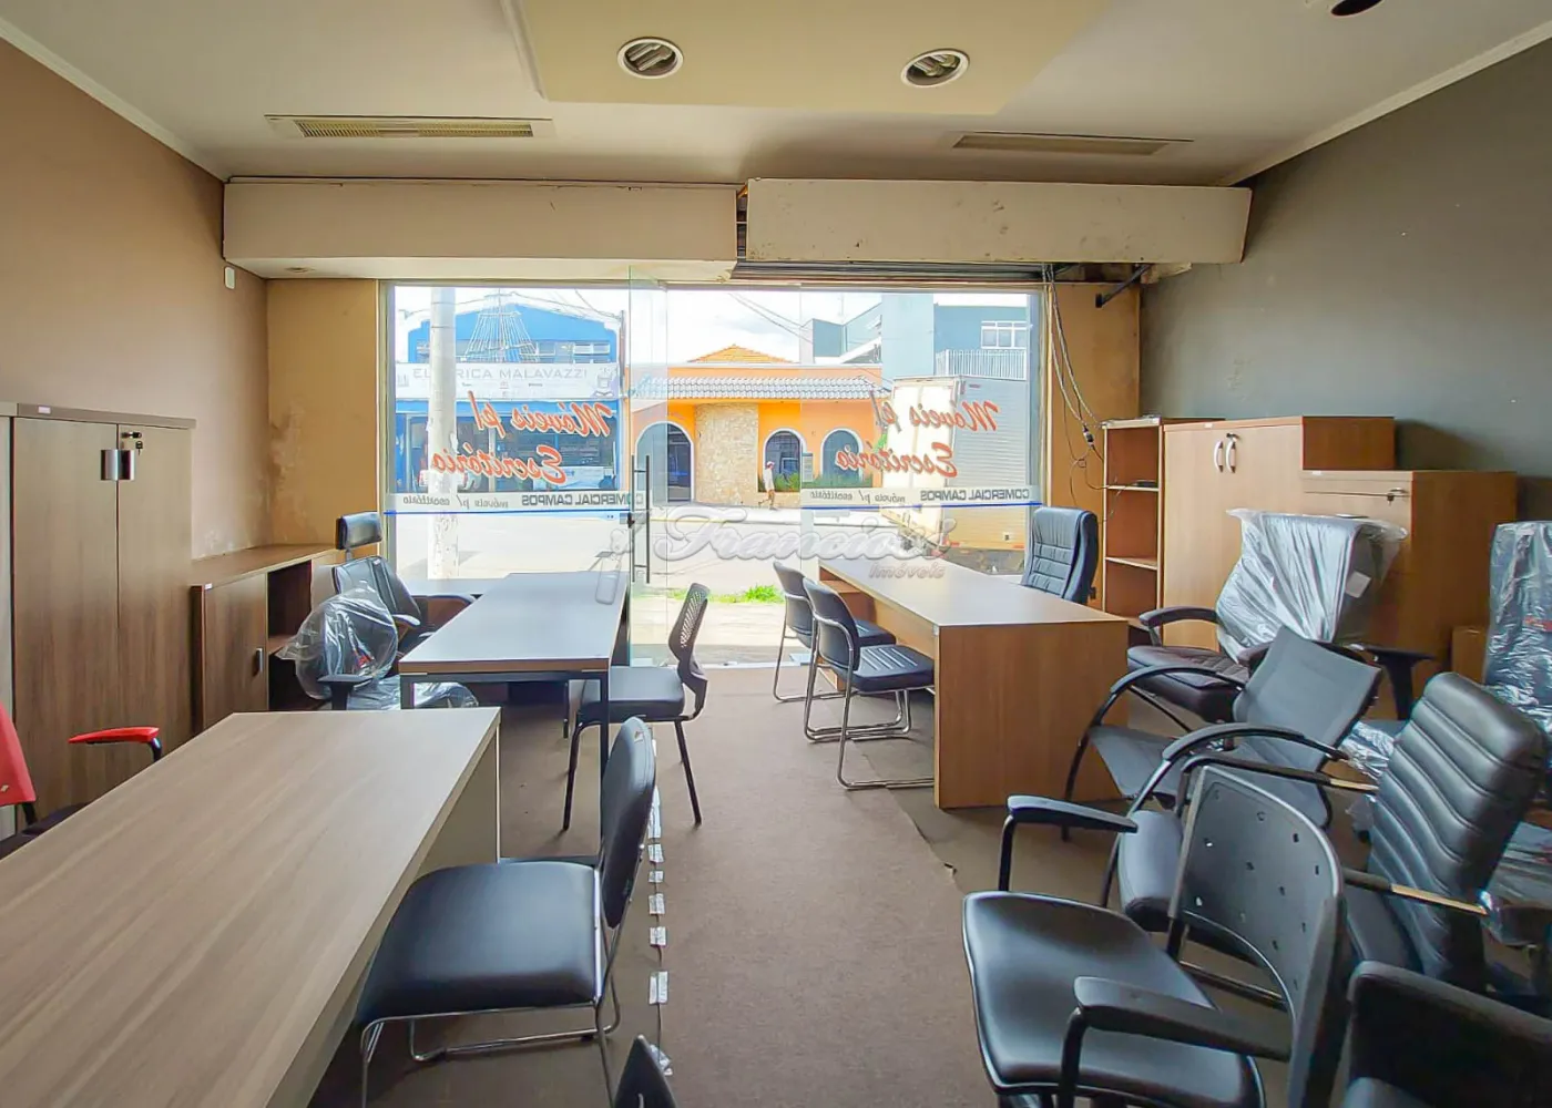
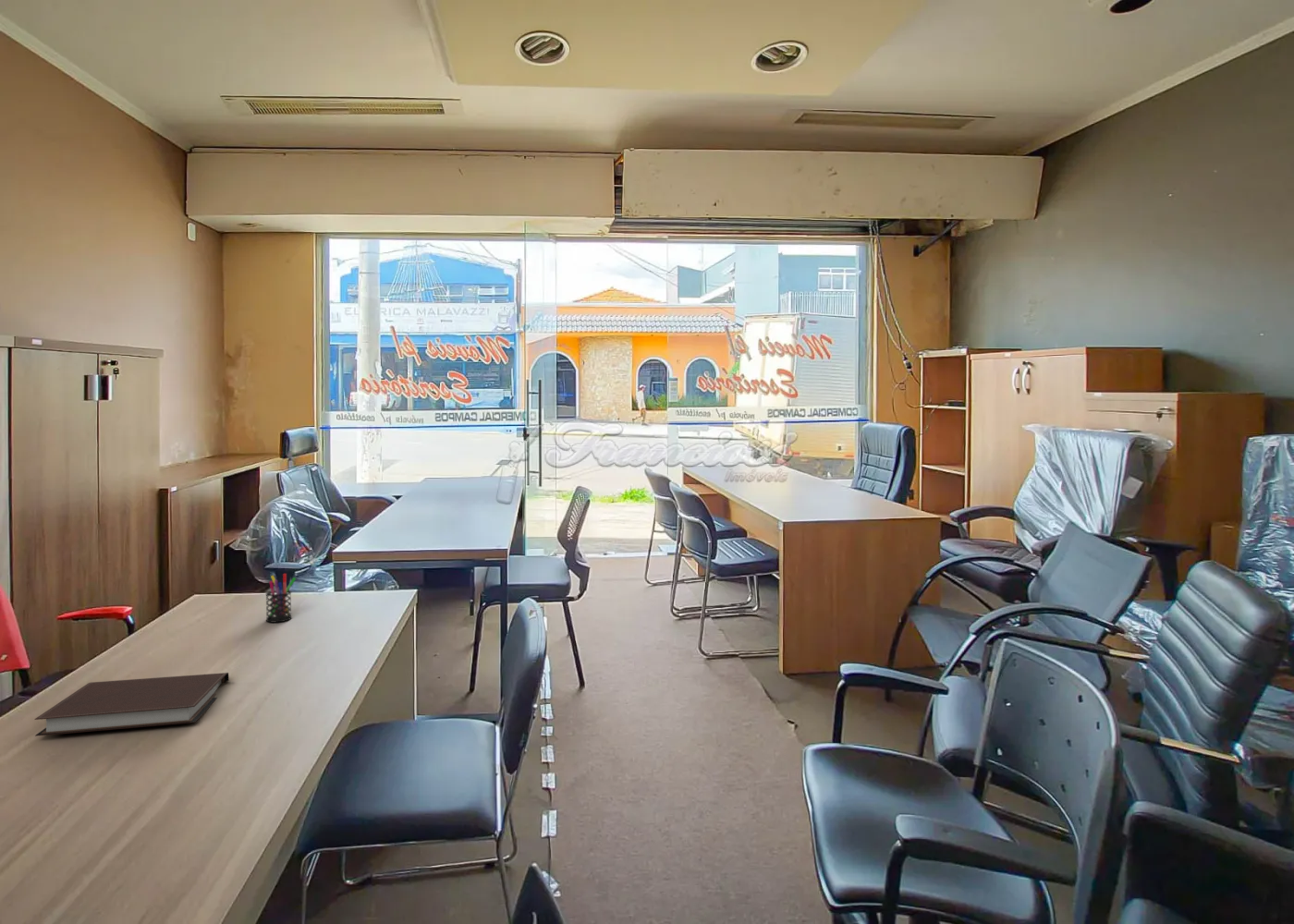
+ pen holder (282, 595)
+ notebook (140, 700)
